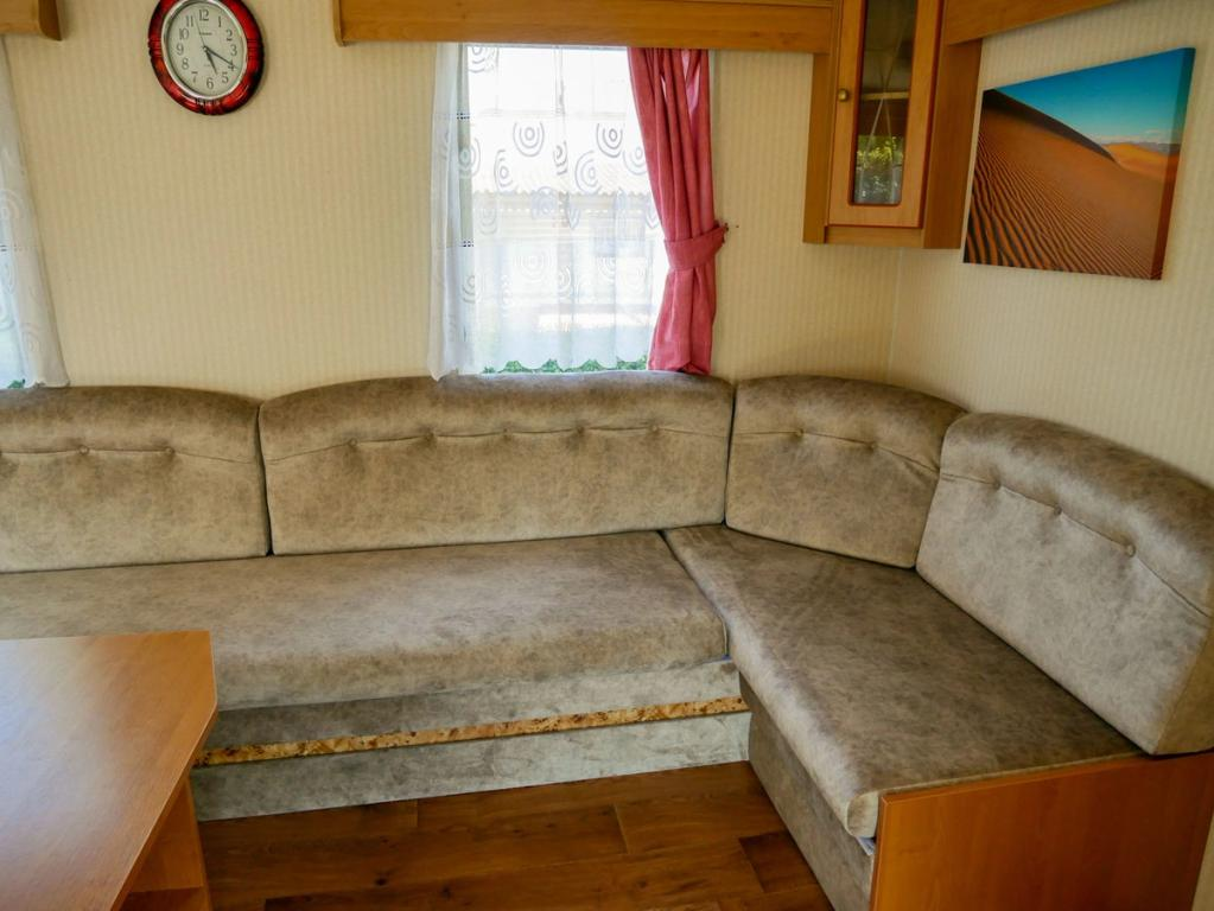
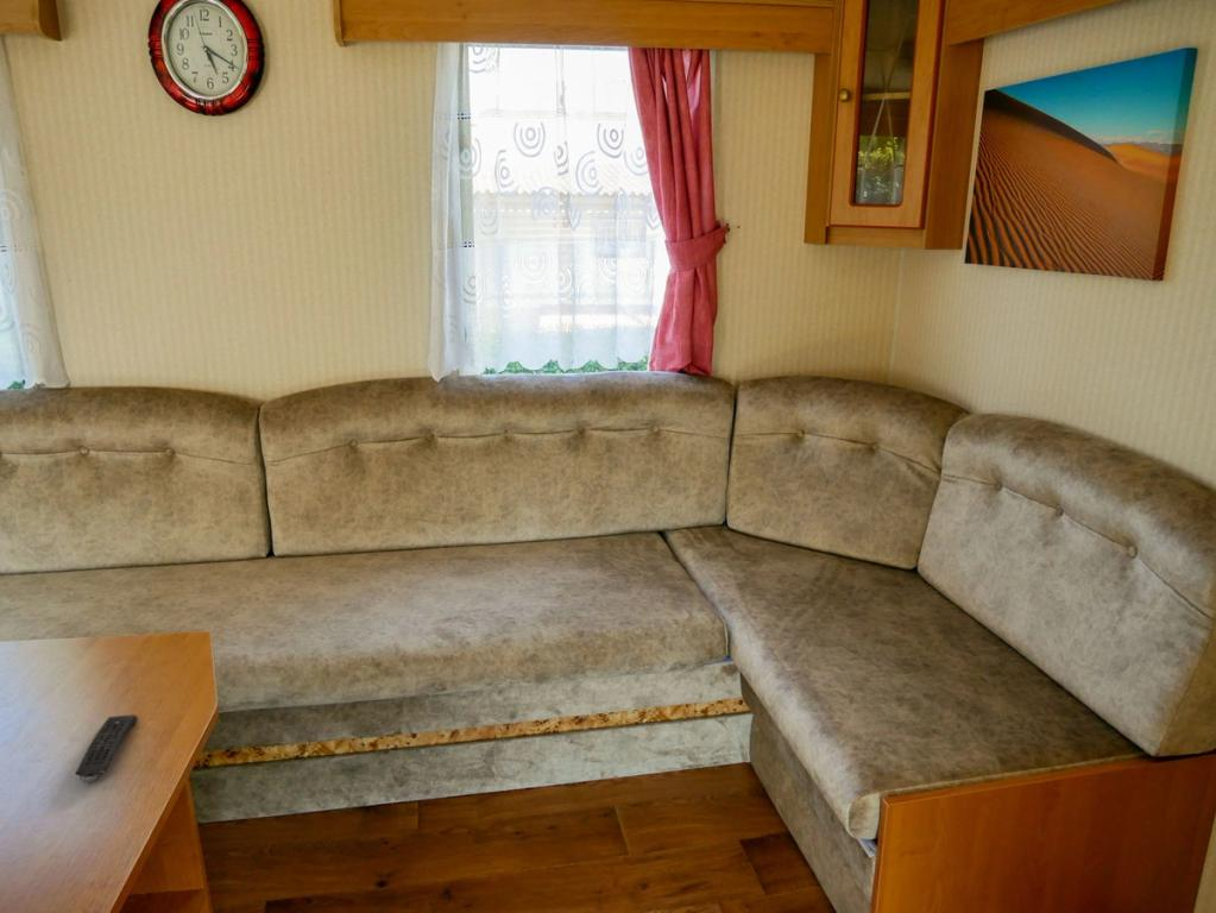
+ remote control (106, 745)
